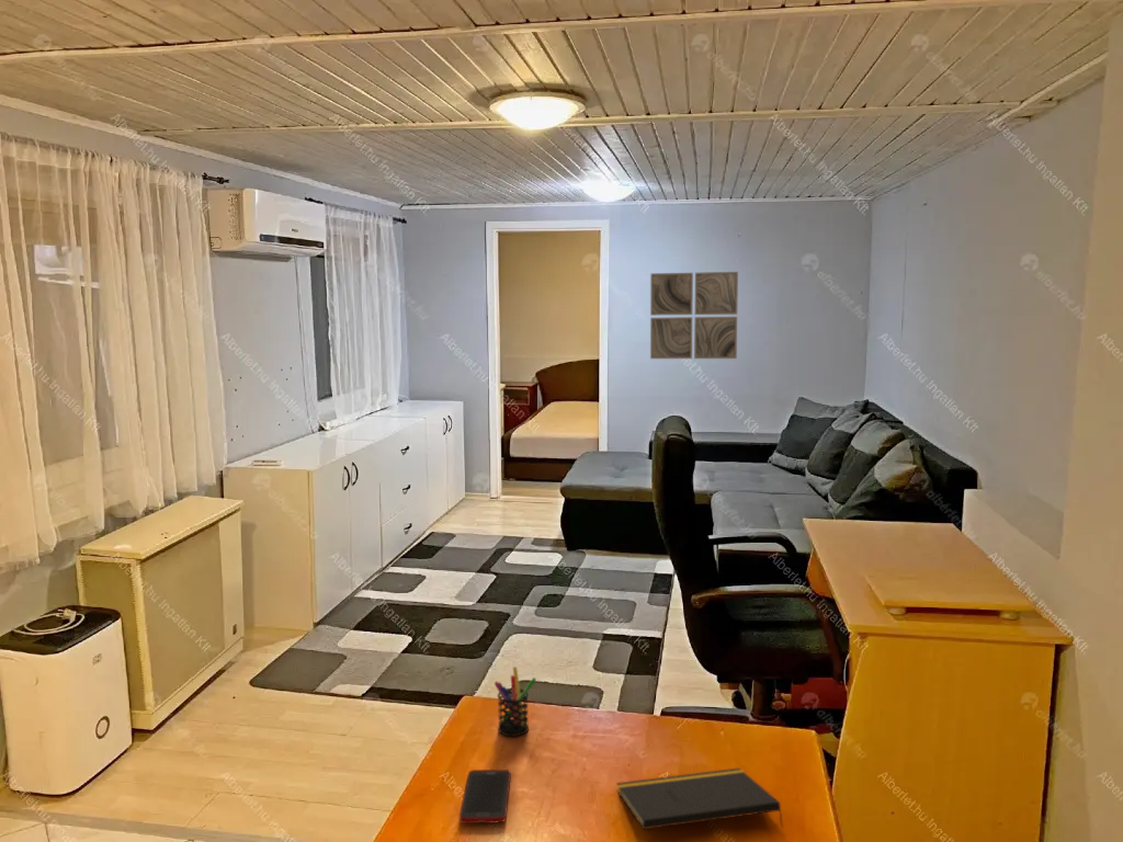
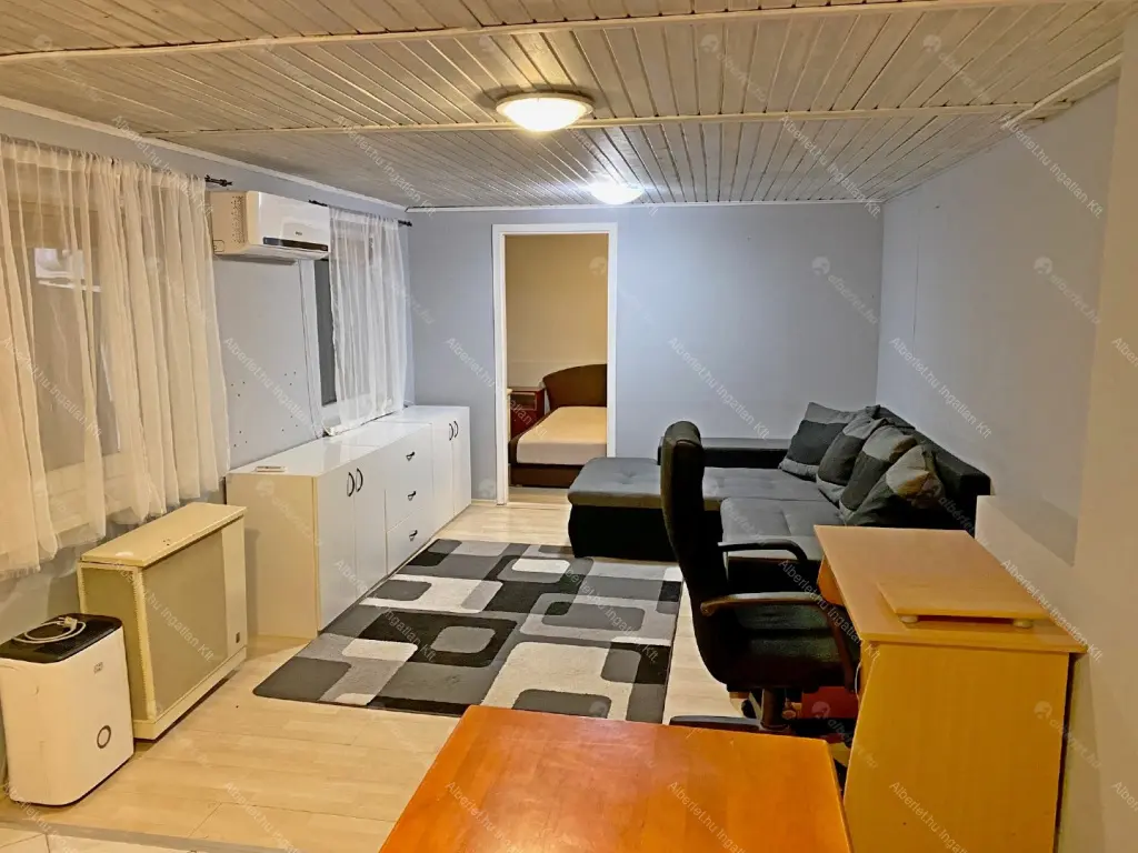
- notepad (694, 796)
- wall art (691, 317)
- pen holder (517, 699)
- cell phone (486, 795)
